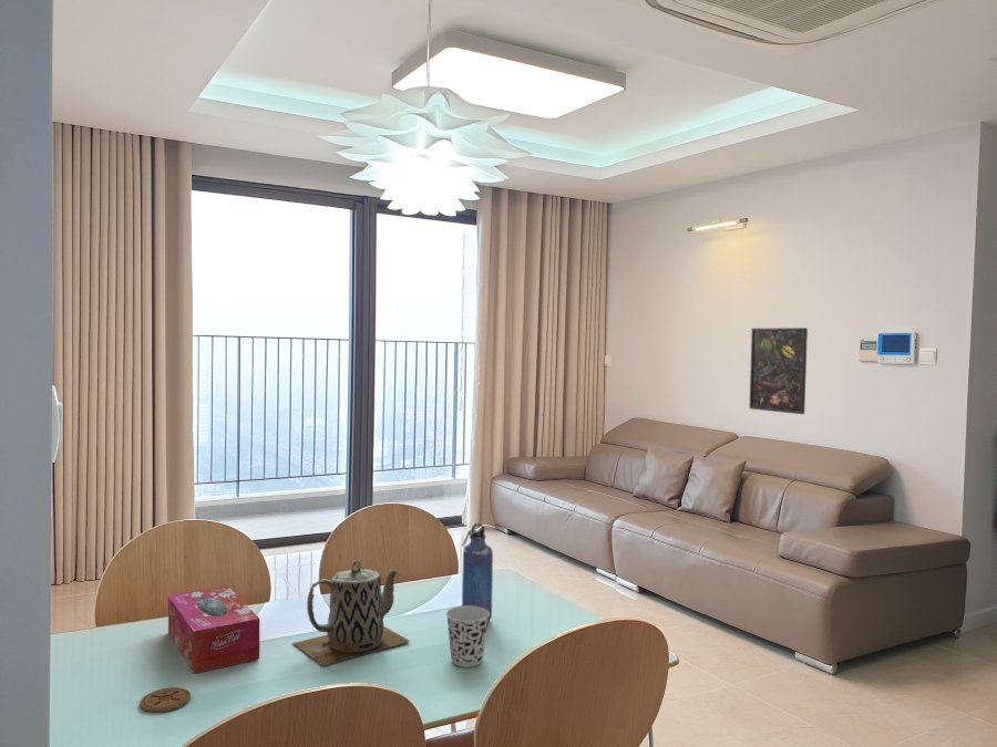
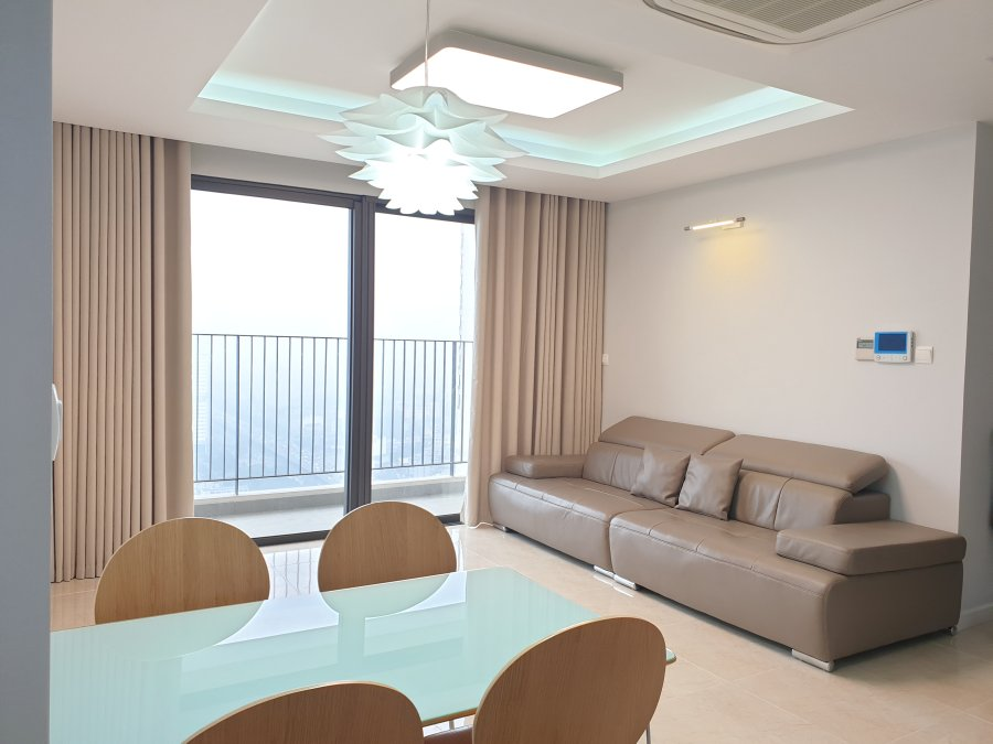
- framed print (777, 370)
- tissue box (212, 625)
- teapot (351, 601)
- cup (466, 636)
- water bottle (476, 572)
- coaster (165, 699)
